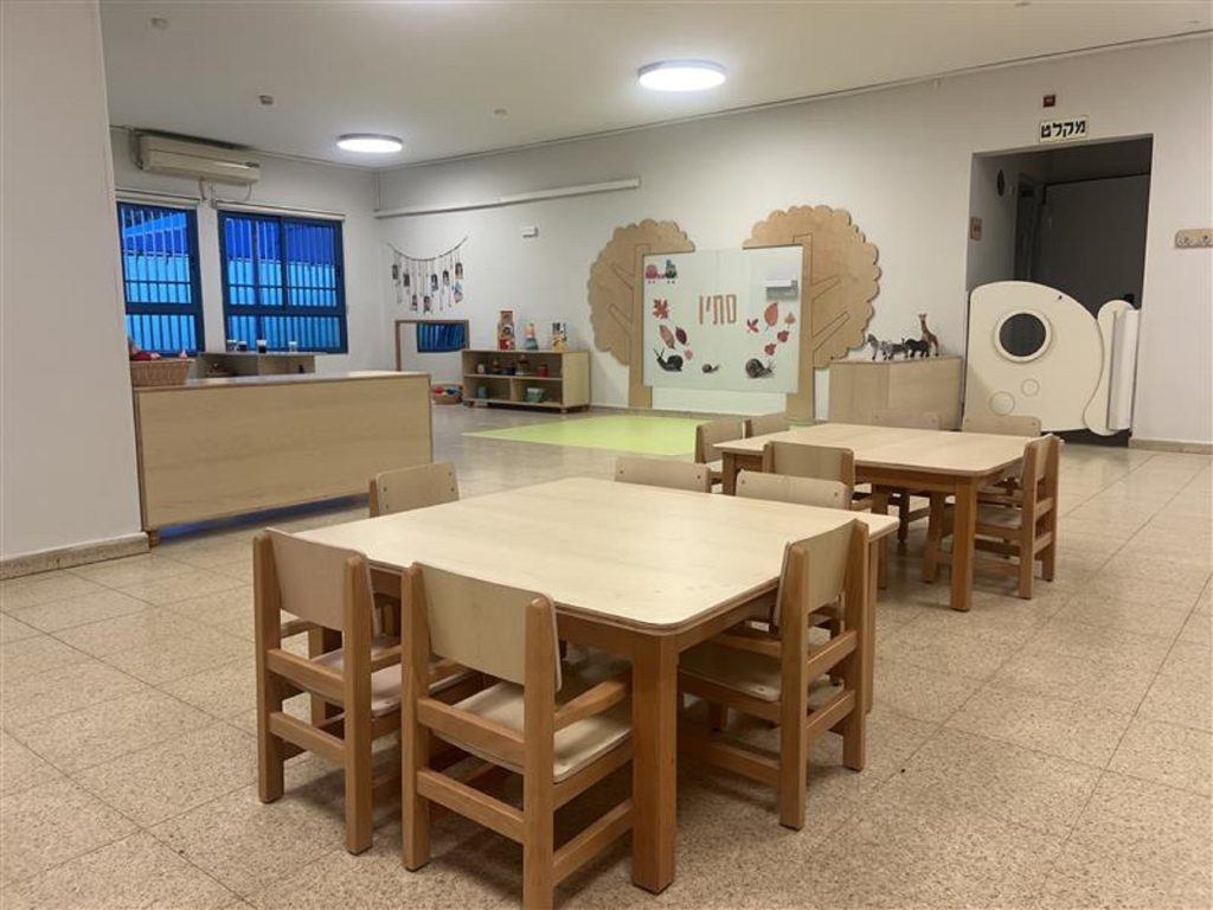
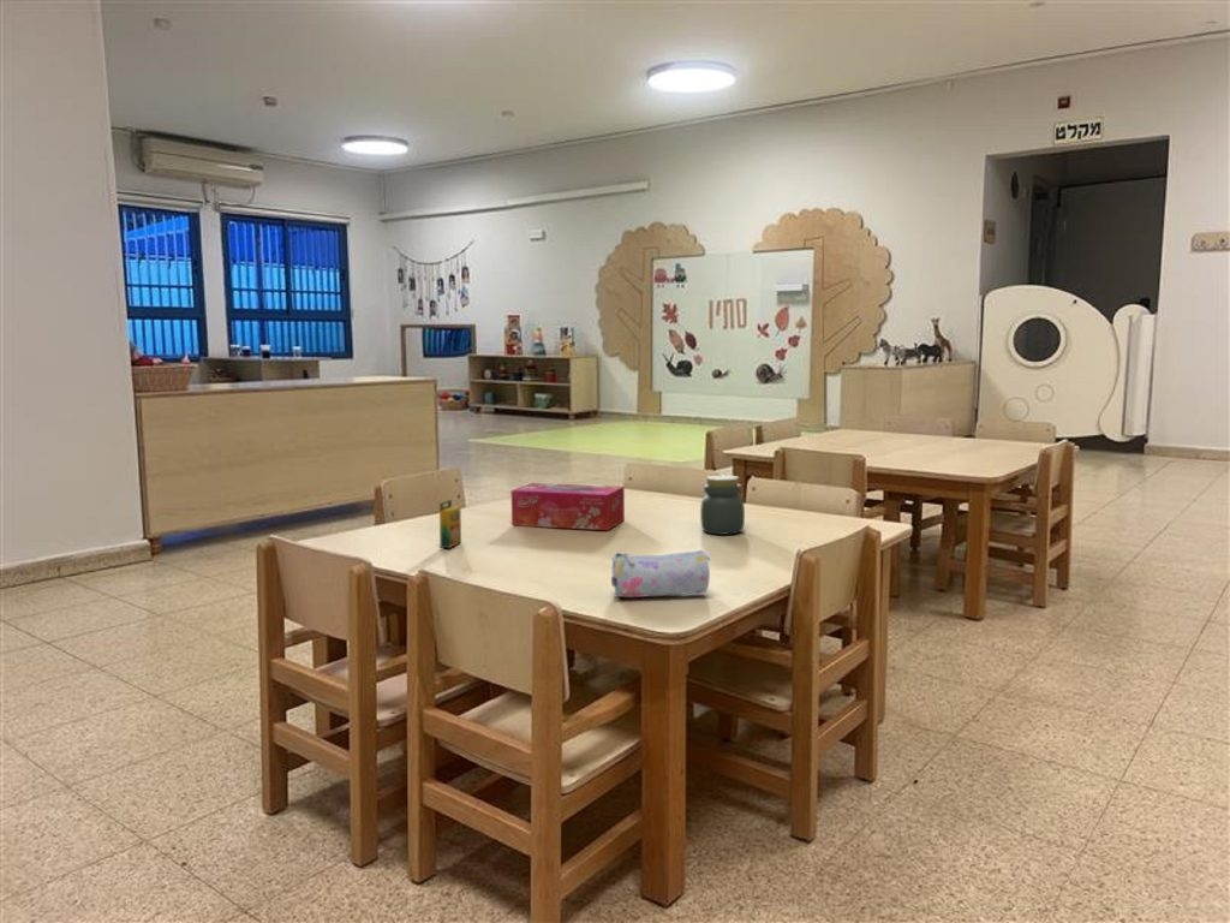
+ pencil case (659, 572)
+ crayon box (449, 523)
+ tissue box (568, 505)
+ jar (722, 504)
